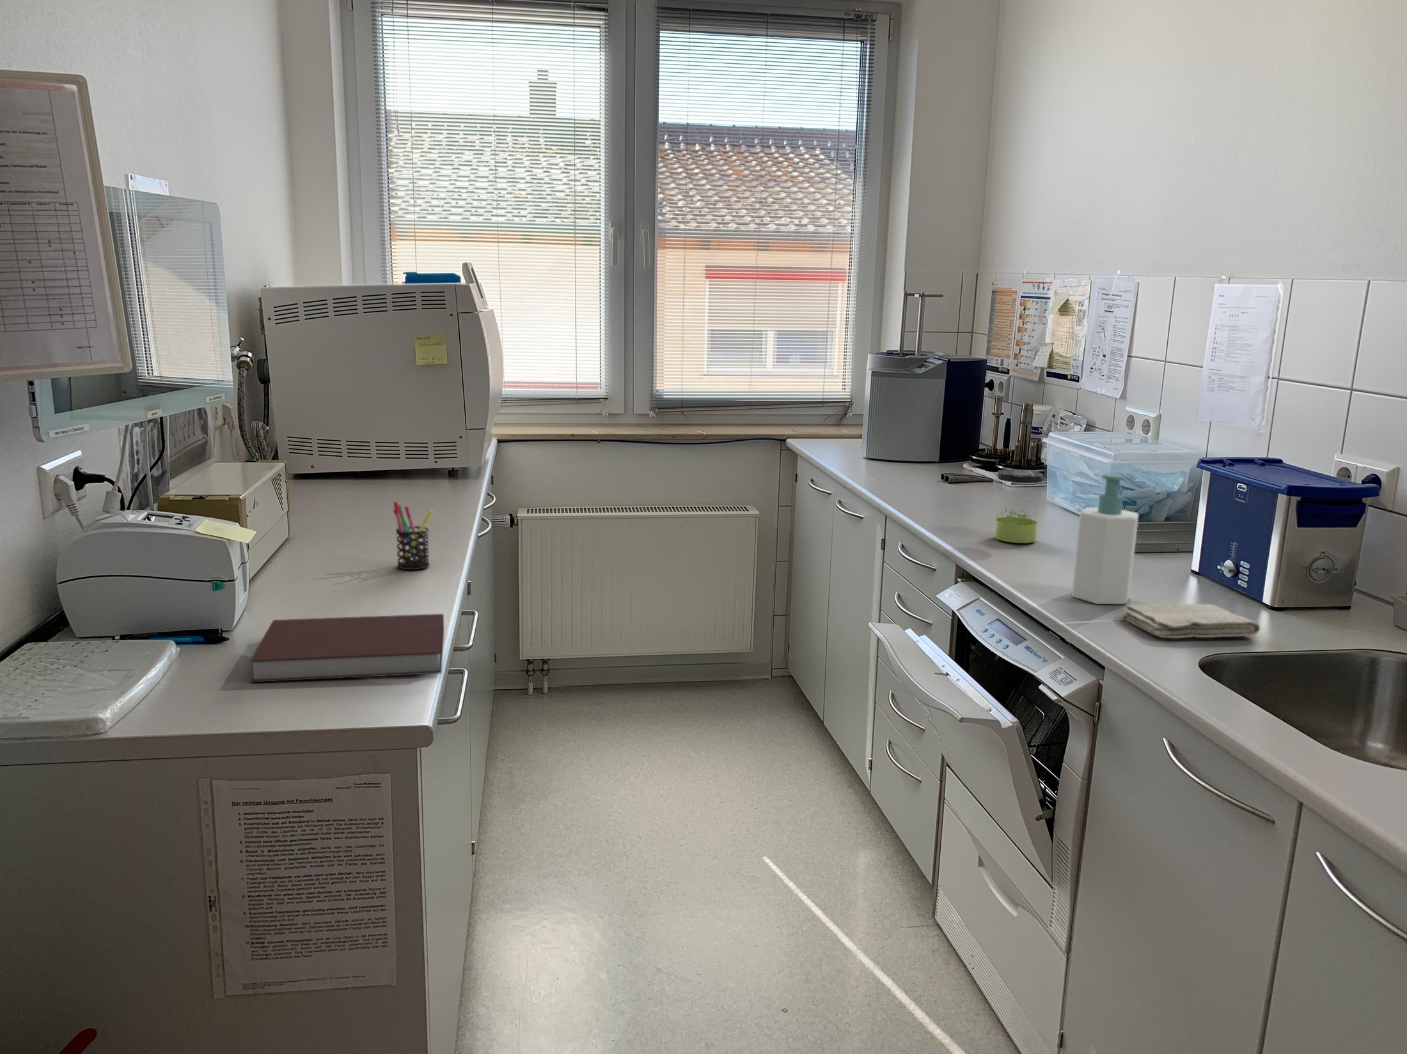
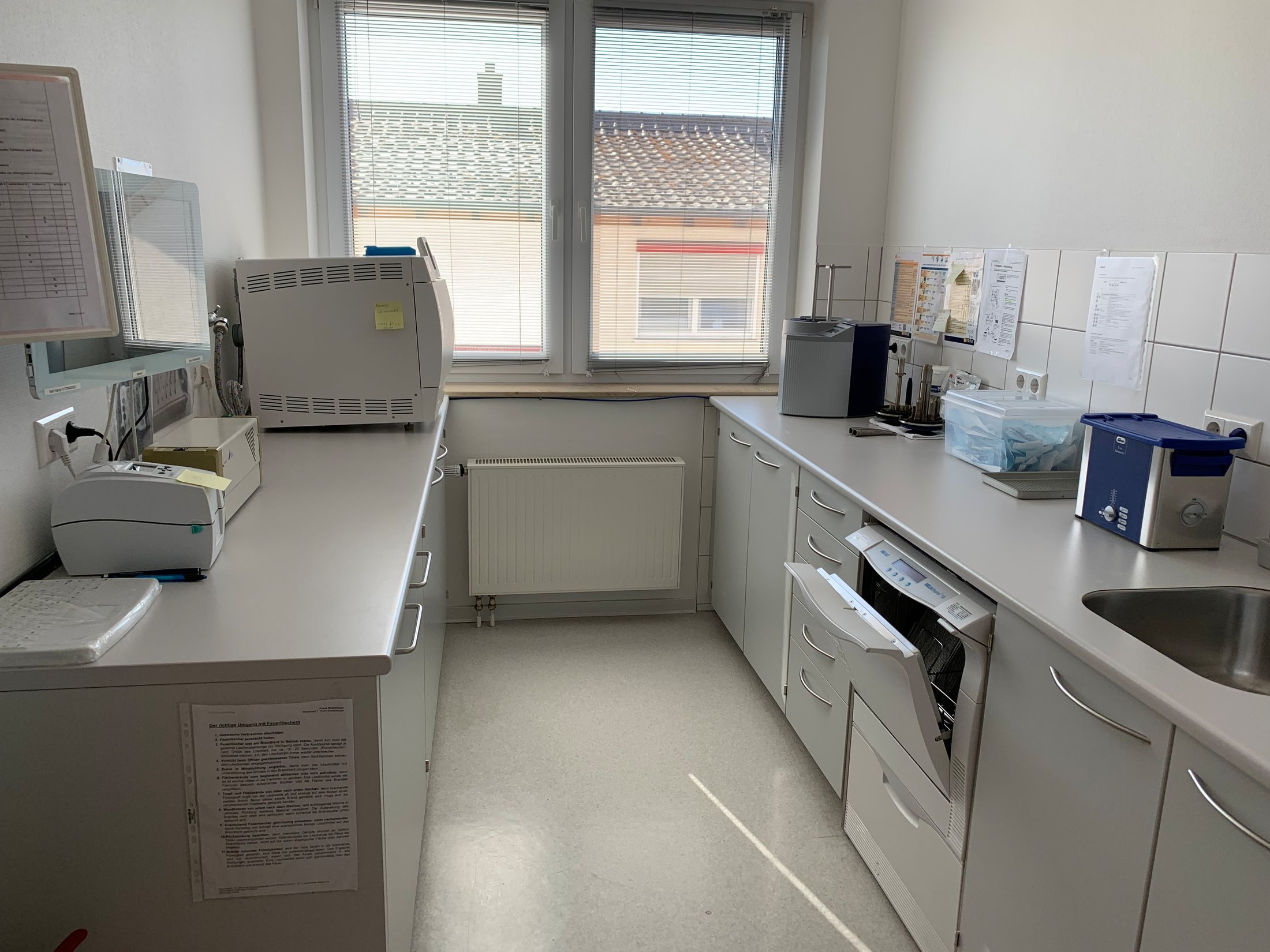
- pen holder (409, 535)
- notebook (353, 645)
- jar (1019, 506)
- washcloth (1188, 619)
- soap bottle (1107, 537)
